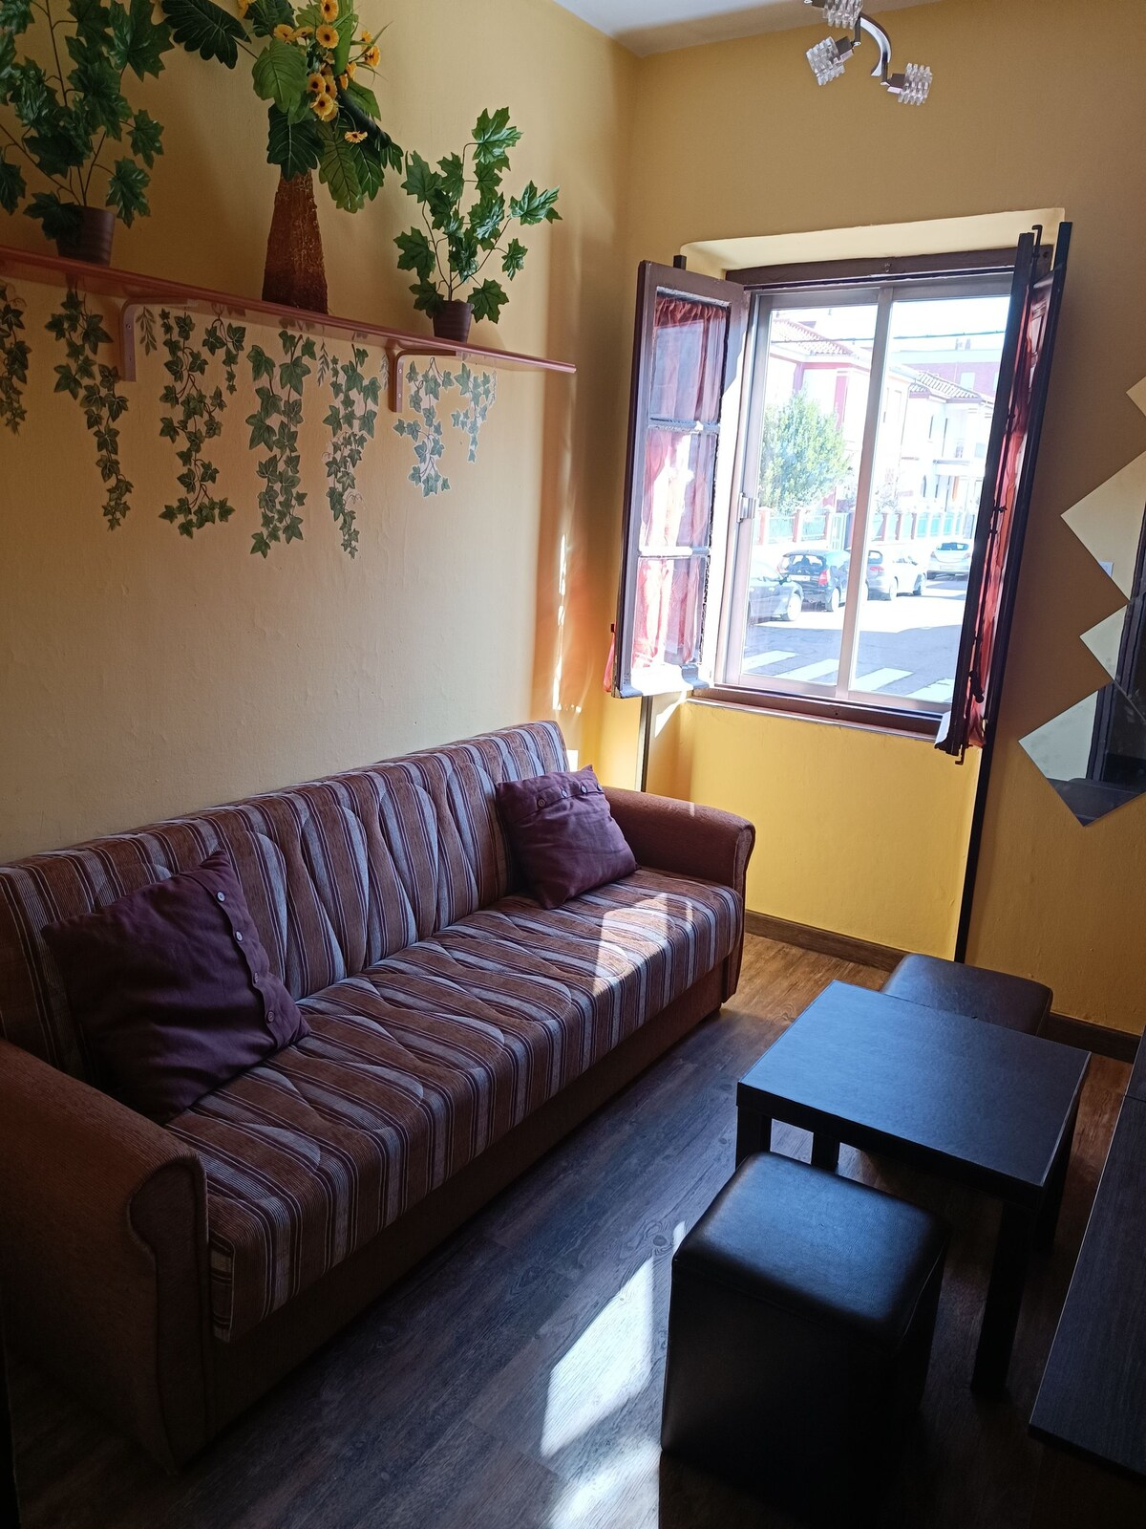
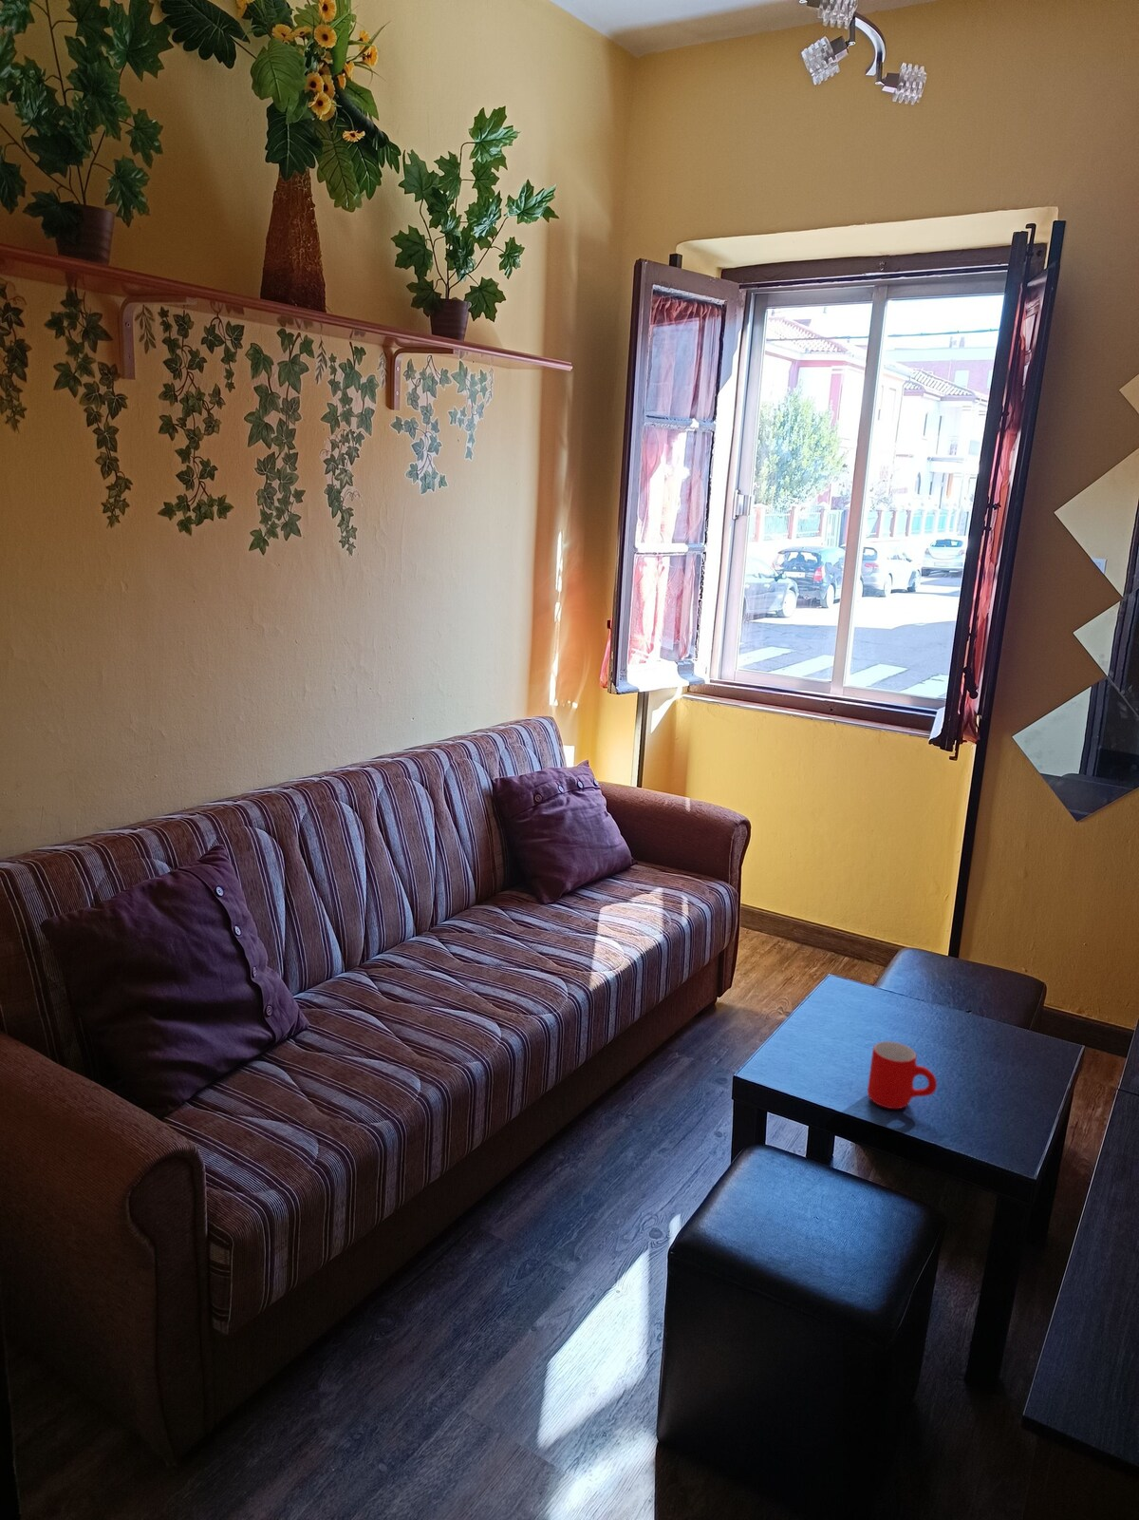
+ mug (902, 1078)
